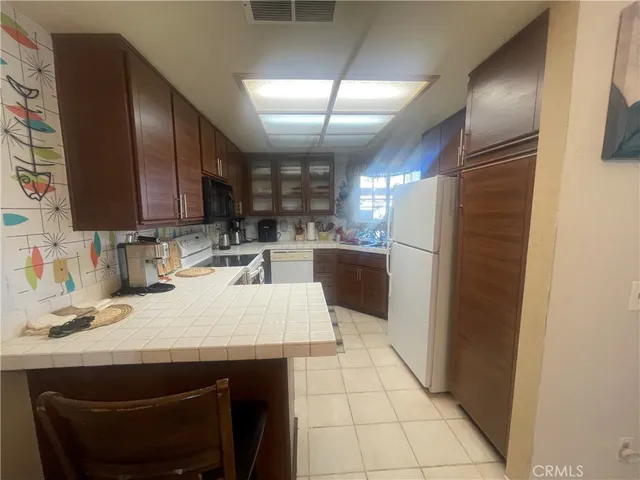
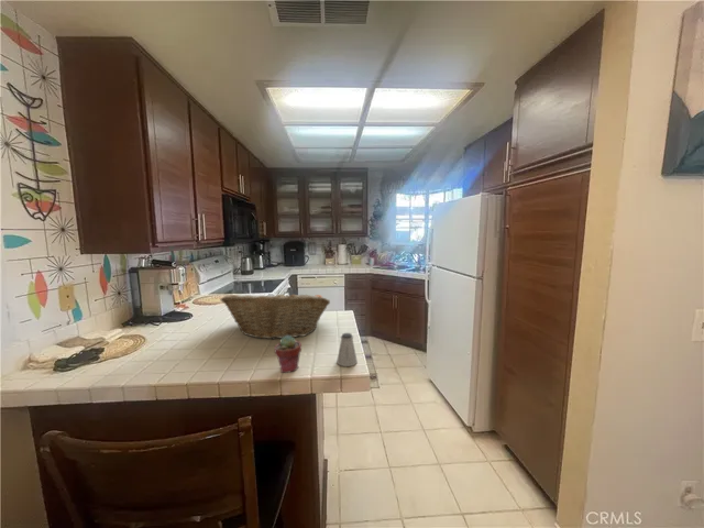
+ fruit basket (276, 308)
+ saltshaker (346, 348)
+ potted succulent (288, 352)
